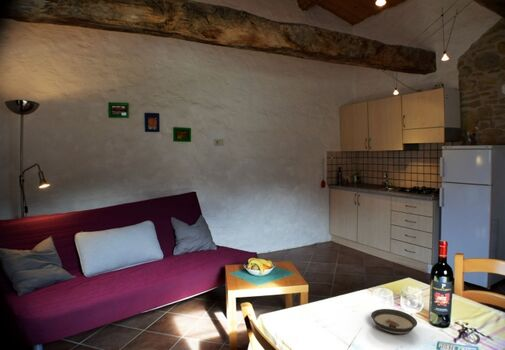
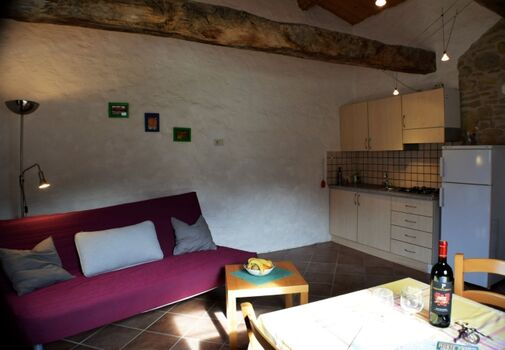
- saucer (393, 323)
